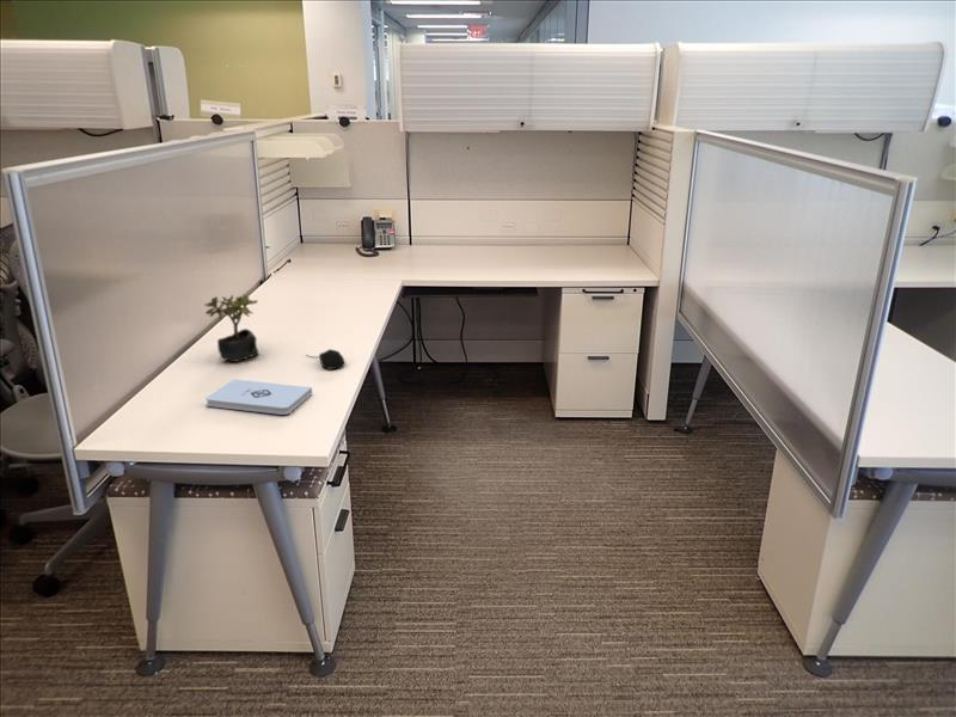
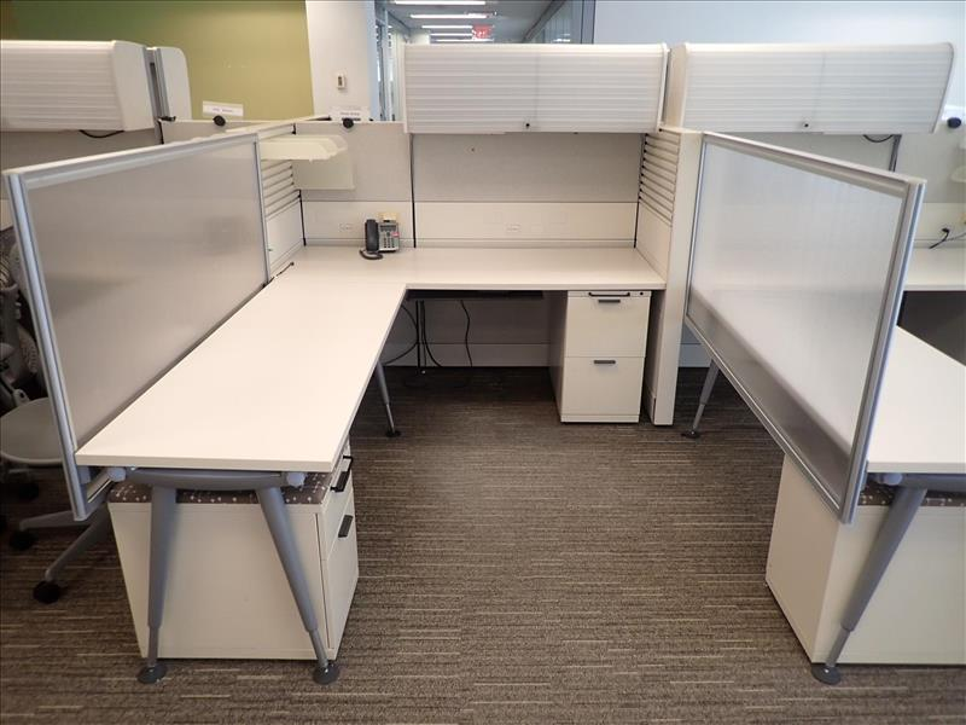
- notepad (258, 396)
- succulent plant (237, 325)
- computer mouse (325, 355)
